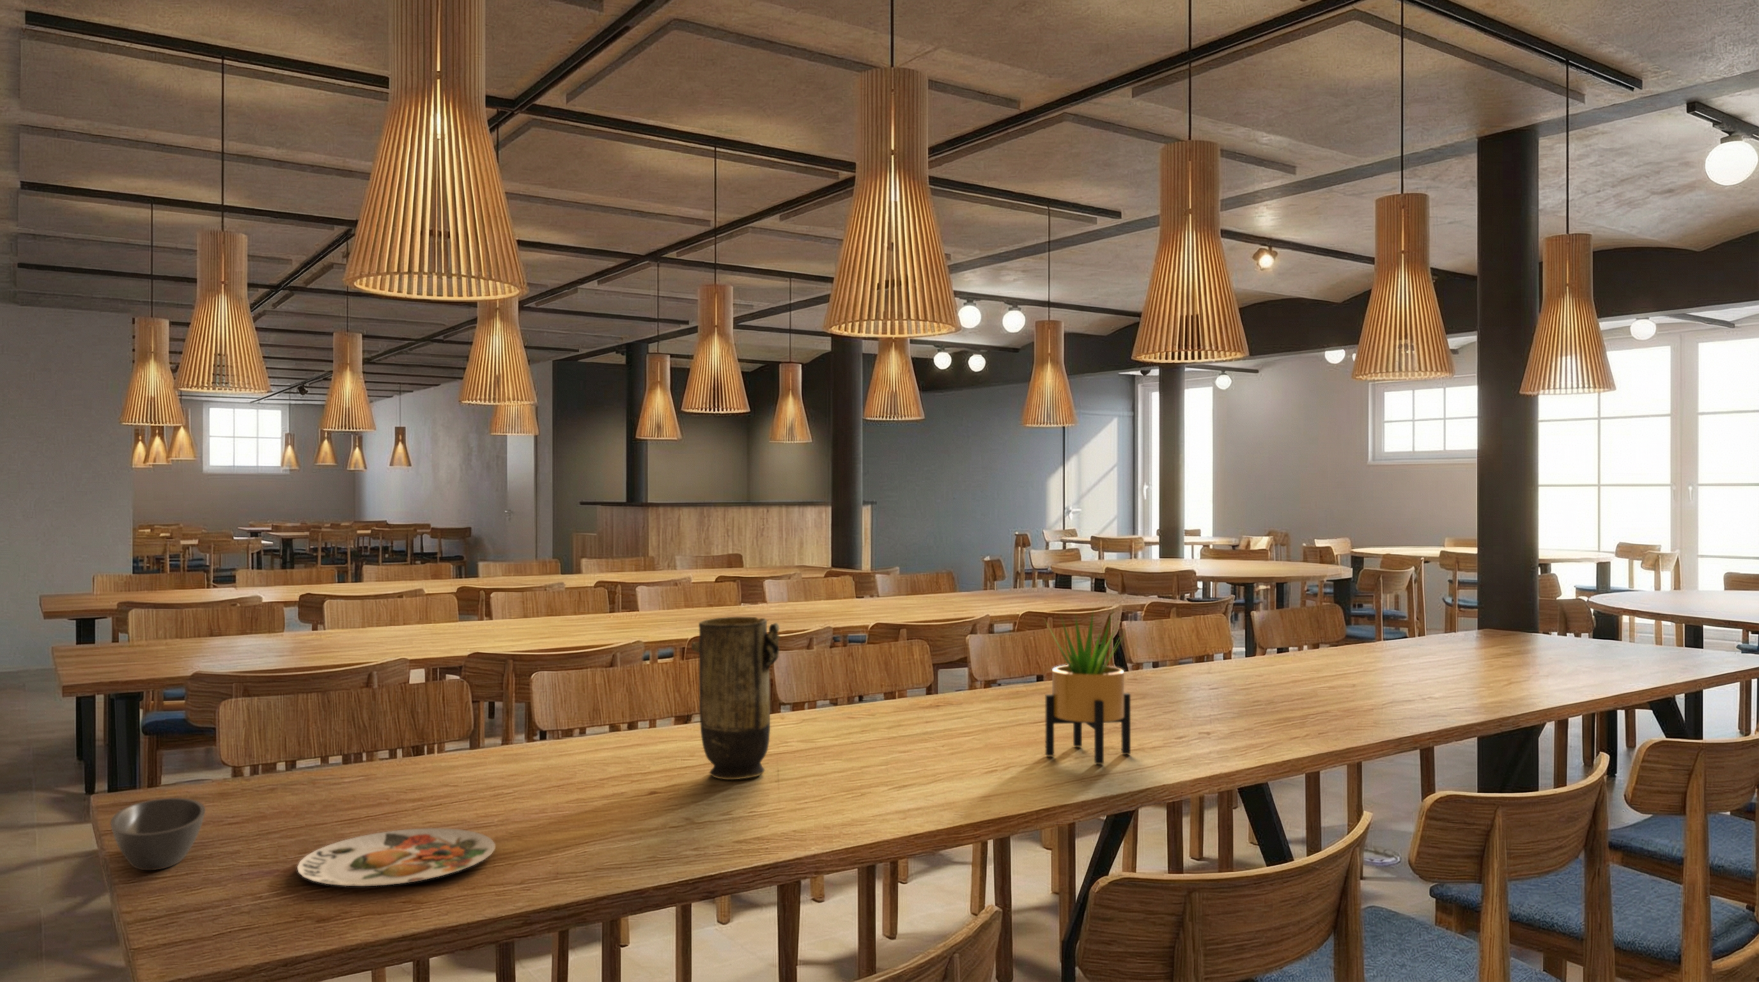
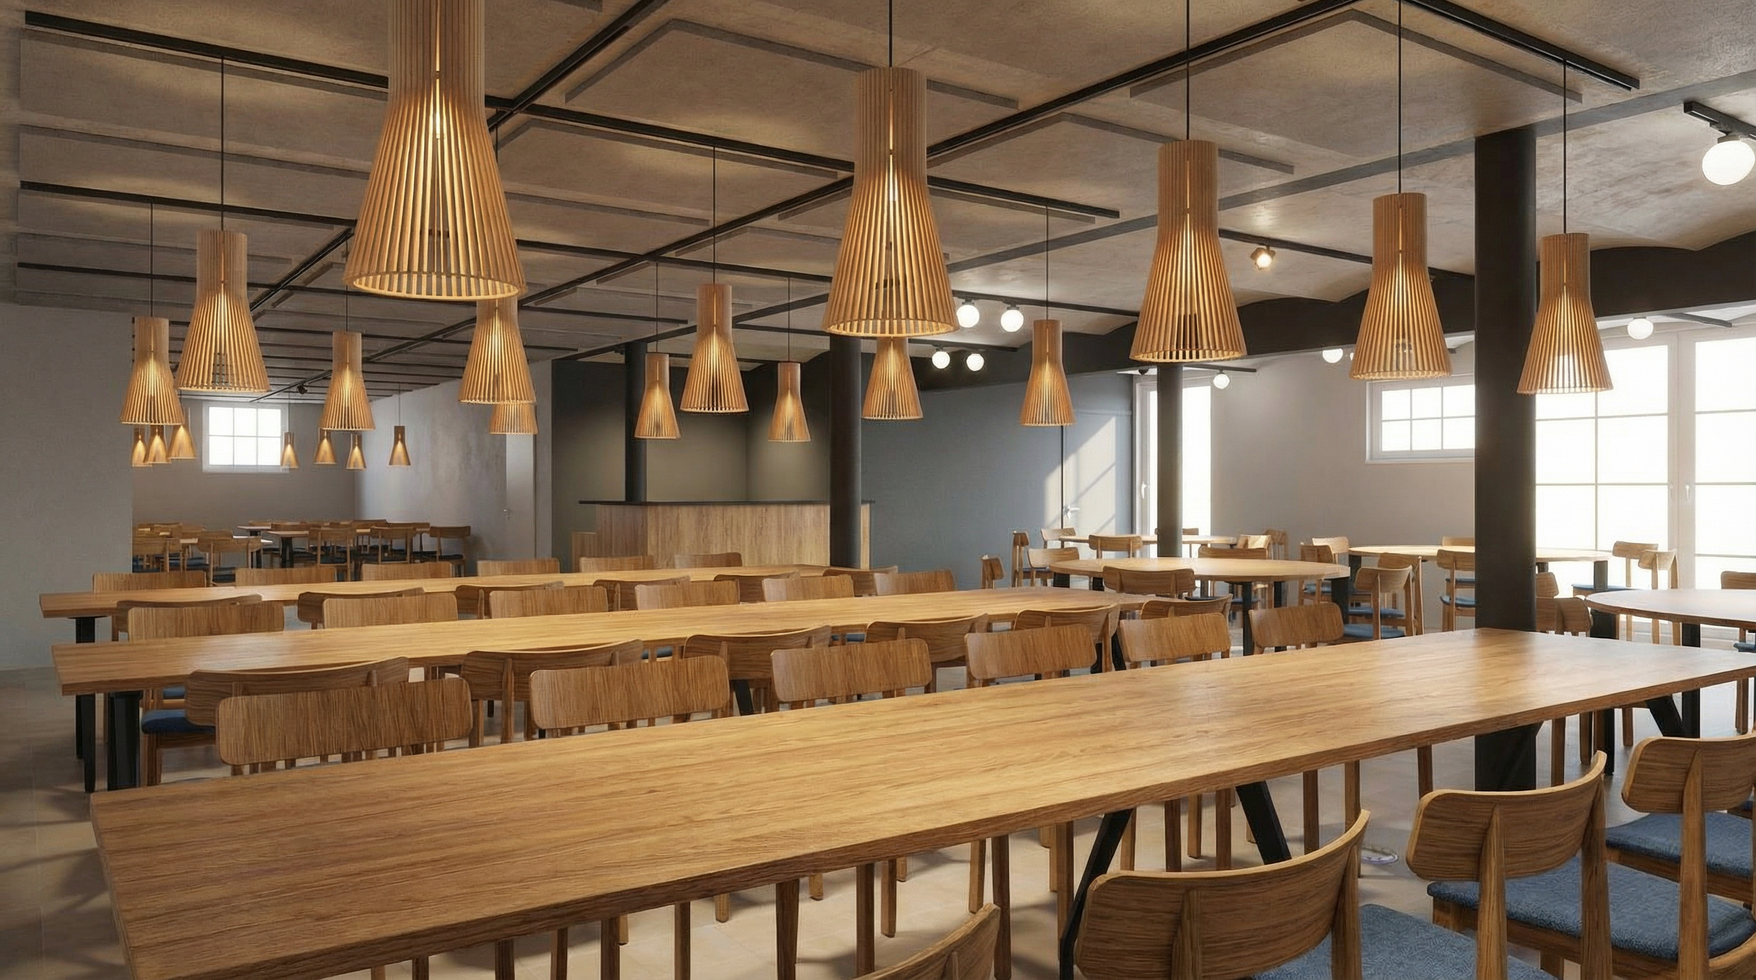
- plate (399, 858)
- potted plant (1087, 681)
- bowl (158, 836)
- vase (736, 697)
